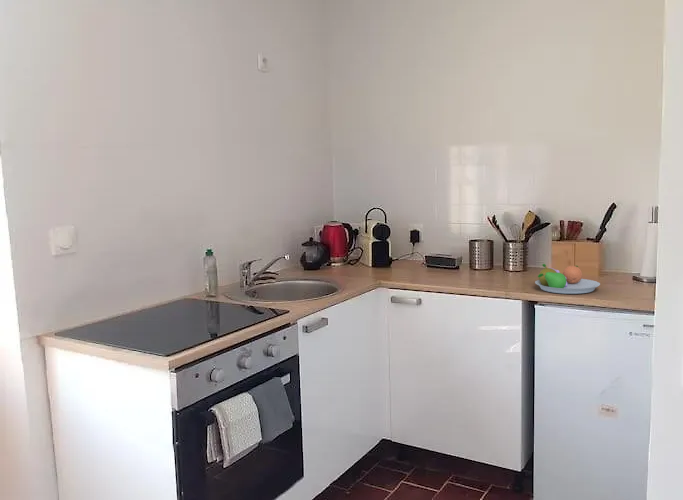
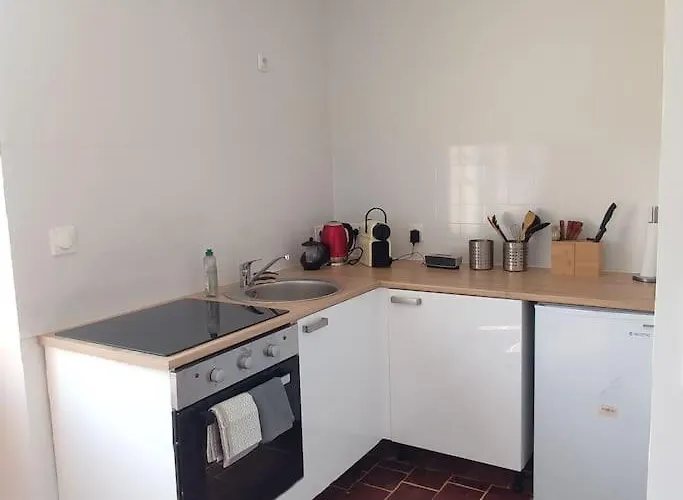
- fruit bowl (564, 277)
